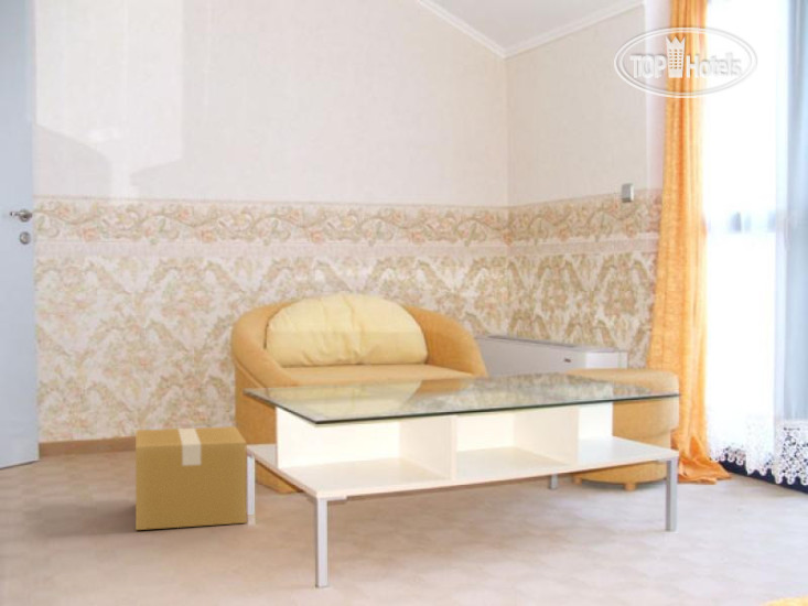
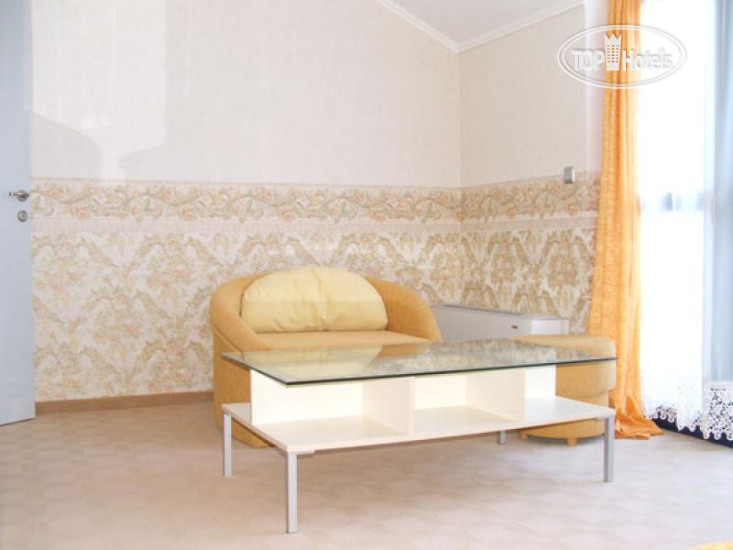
- cardboard box (188, 474)
